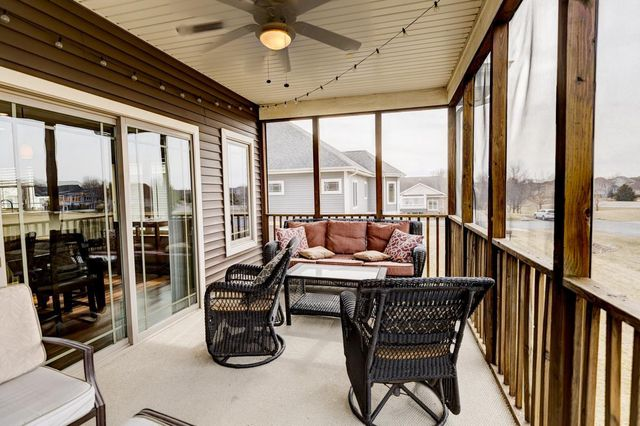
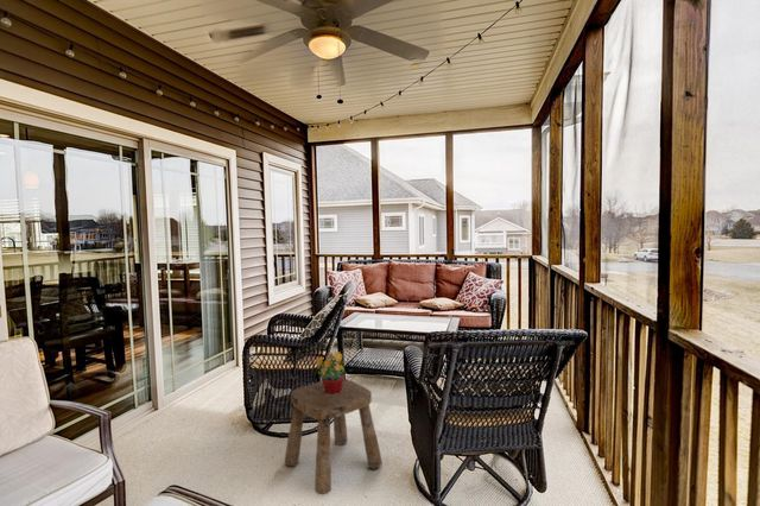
+ stool (334, 428)
+ flowerpot (330, 371)
